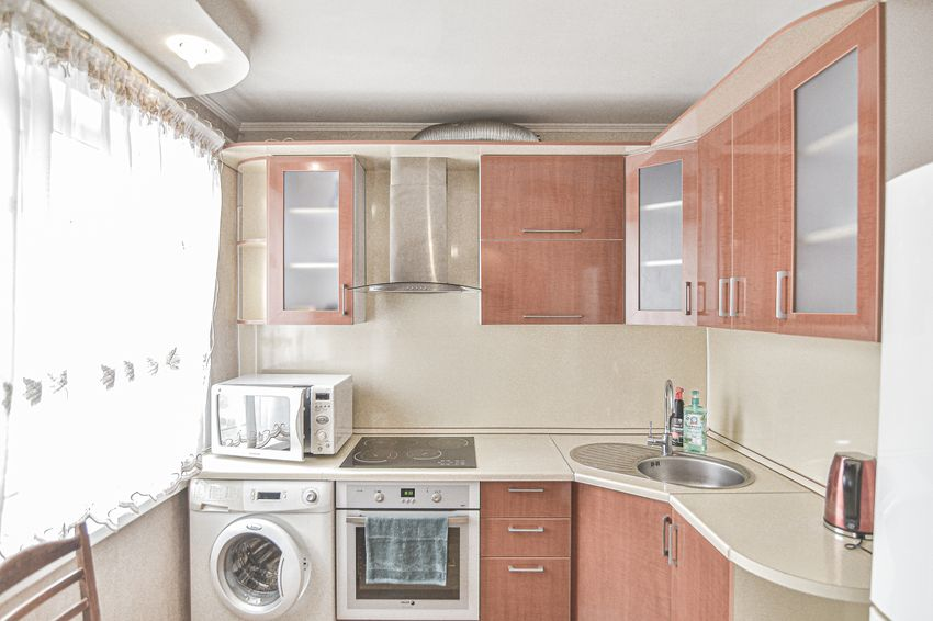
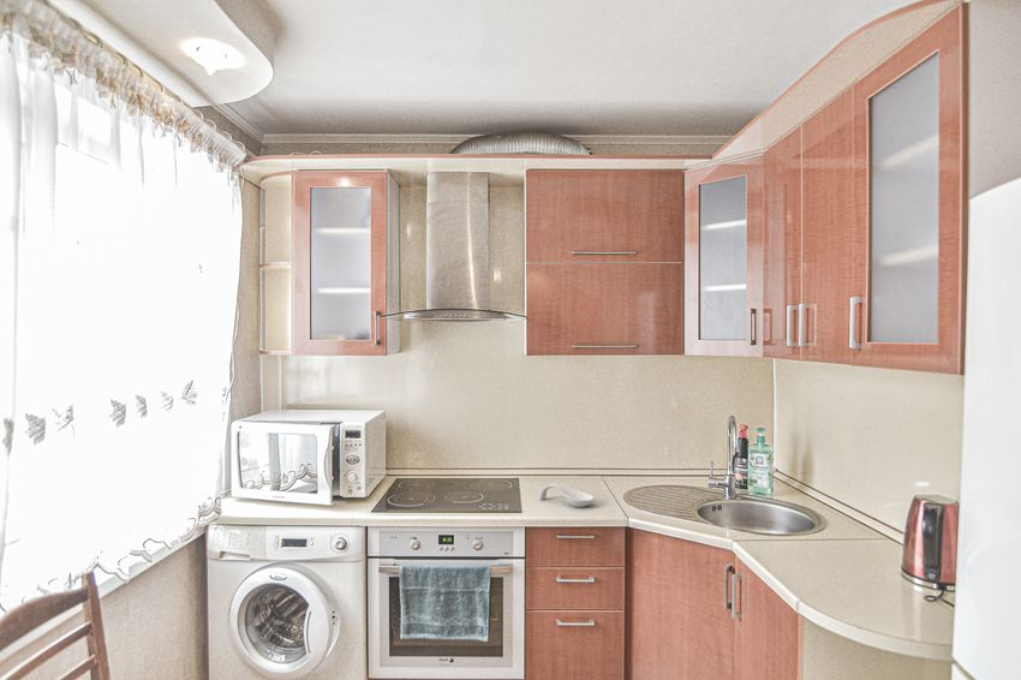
+ spoon rest (566, 494)
